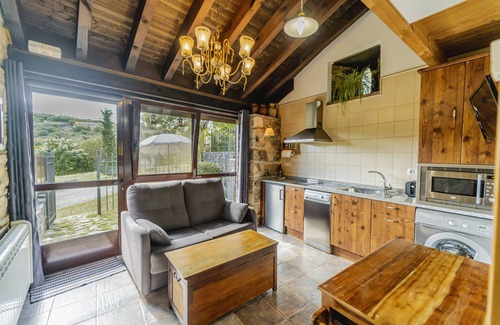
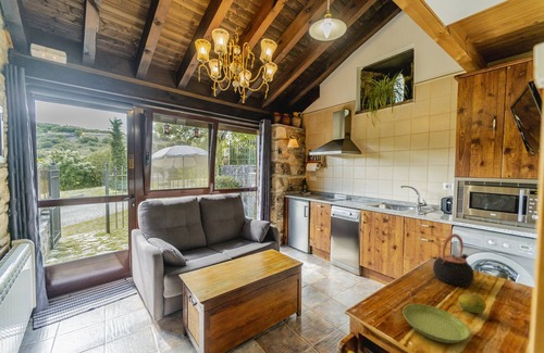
+ fruit (471, 302)
+ teapot (455, 256)
+ saucer (433, 324)
